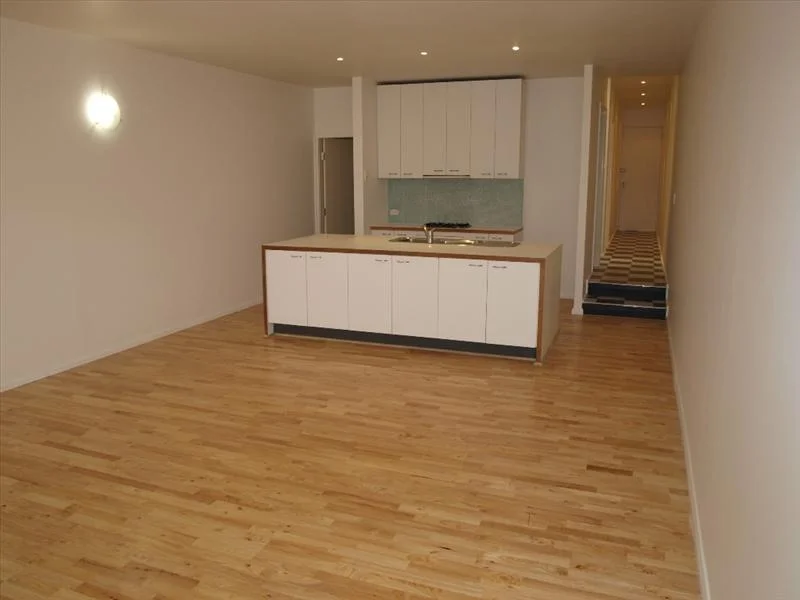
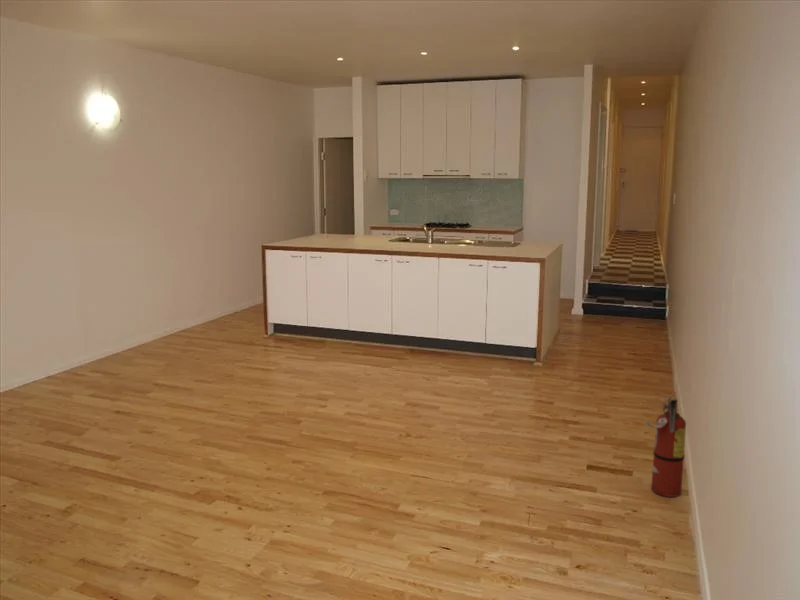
+ fire extinguisher (664, 441)
